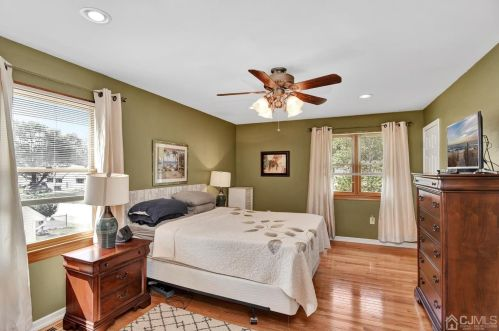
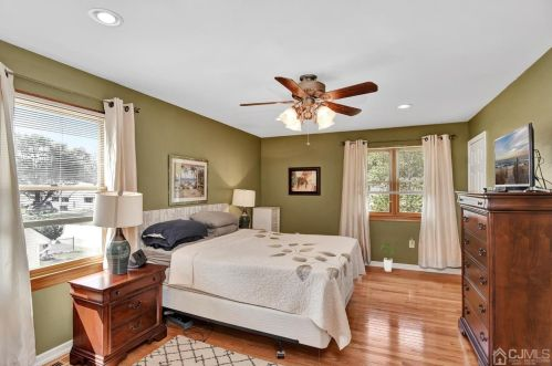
+ house plant (388, 257)
